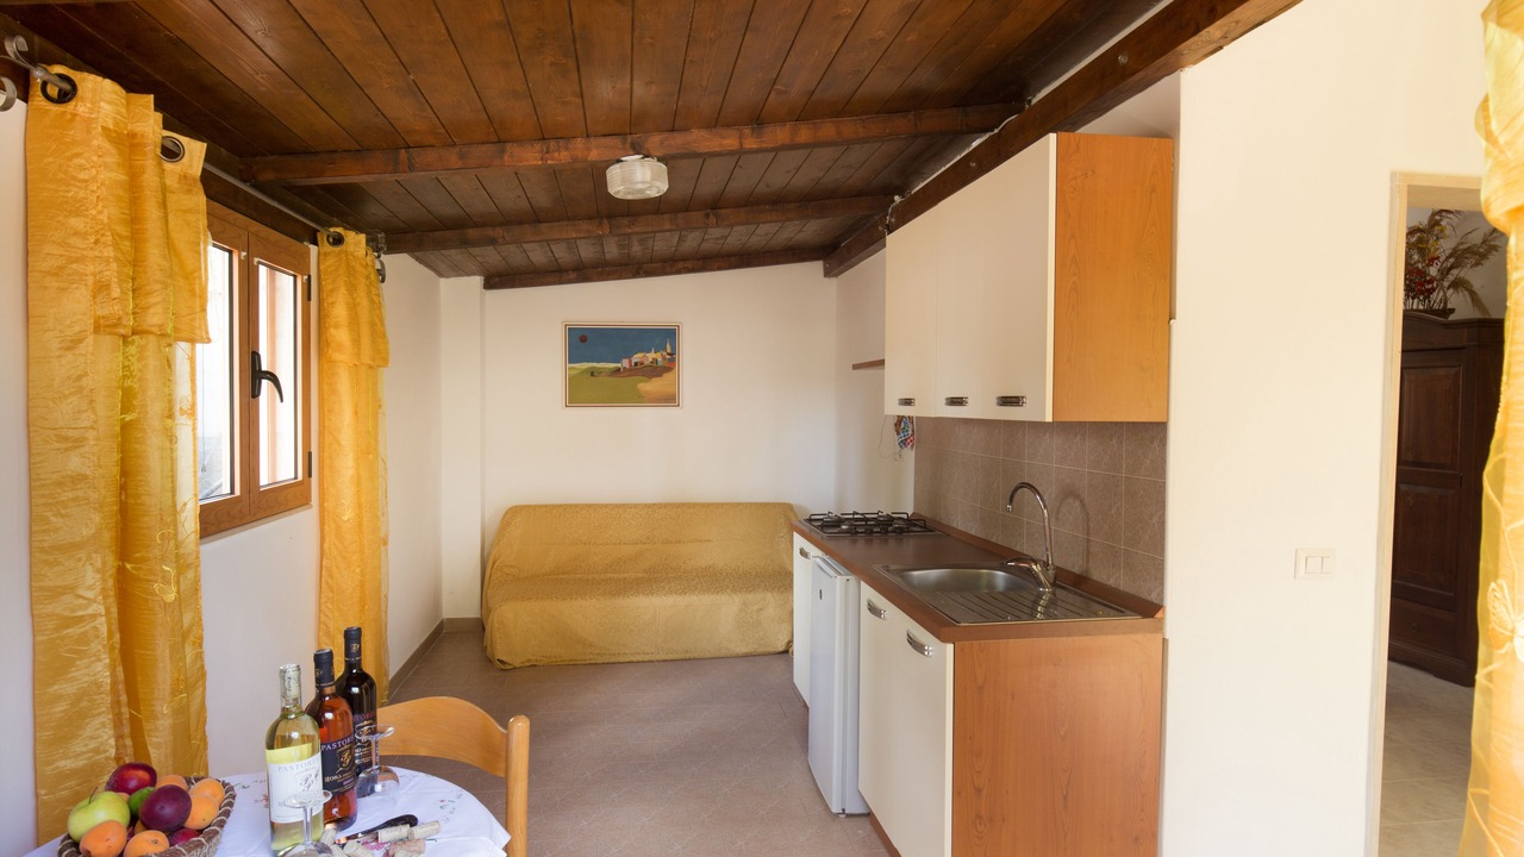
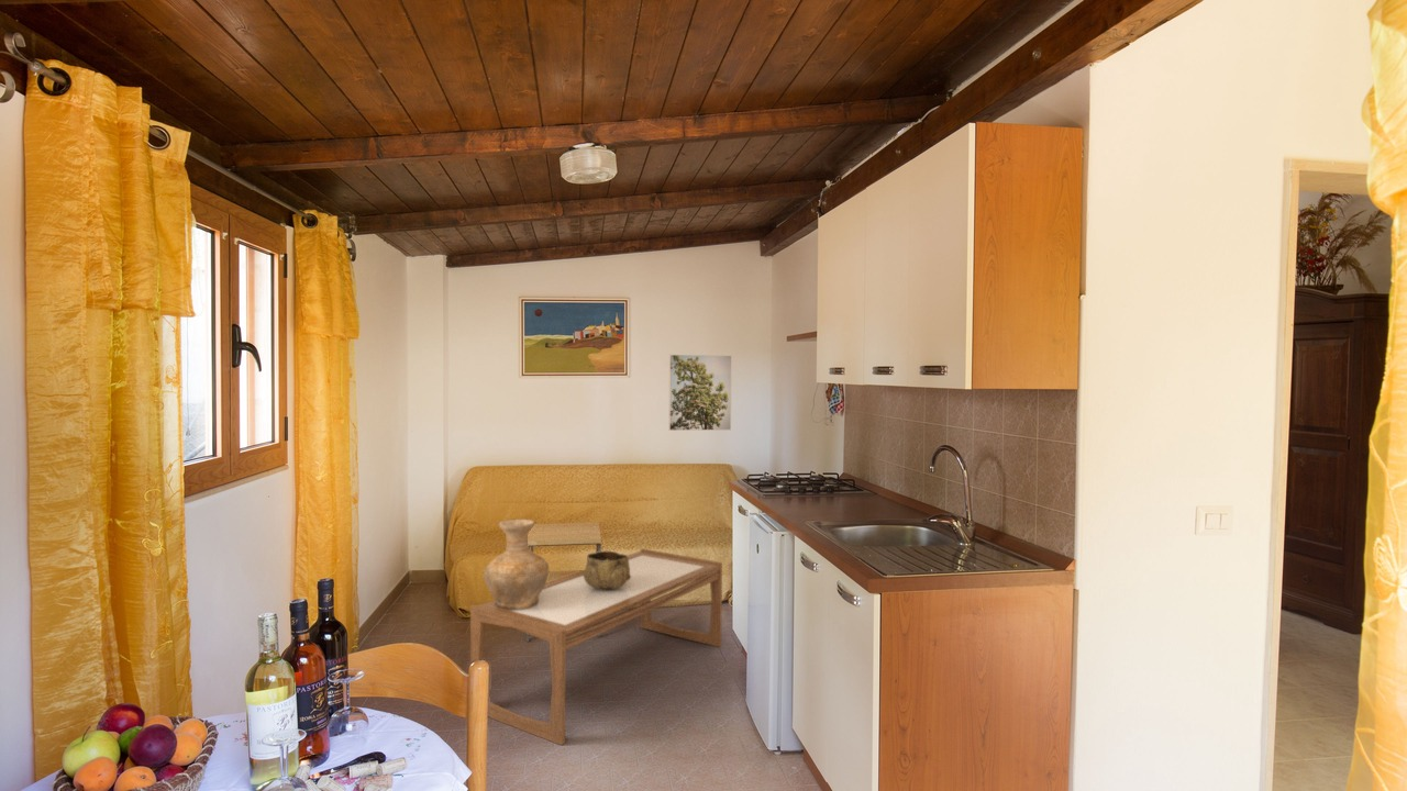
+ side table (562, 577)
+ decorative bowl (607, 568)
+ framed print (700, 392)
+ coffee table (609, 628)
+ vase (517, 560)
